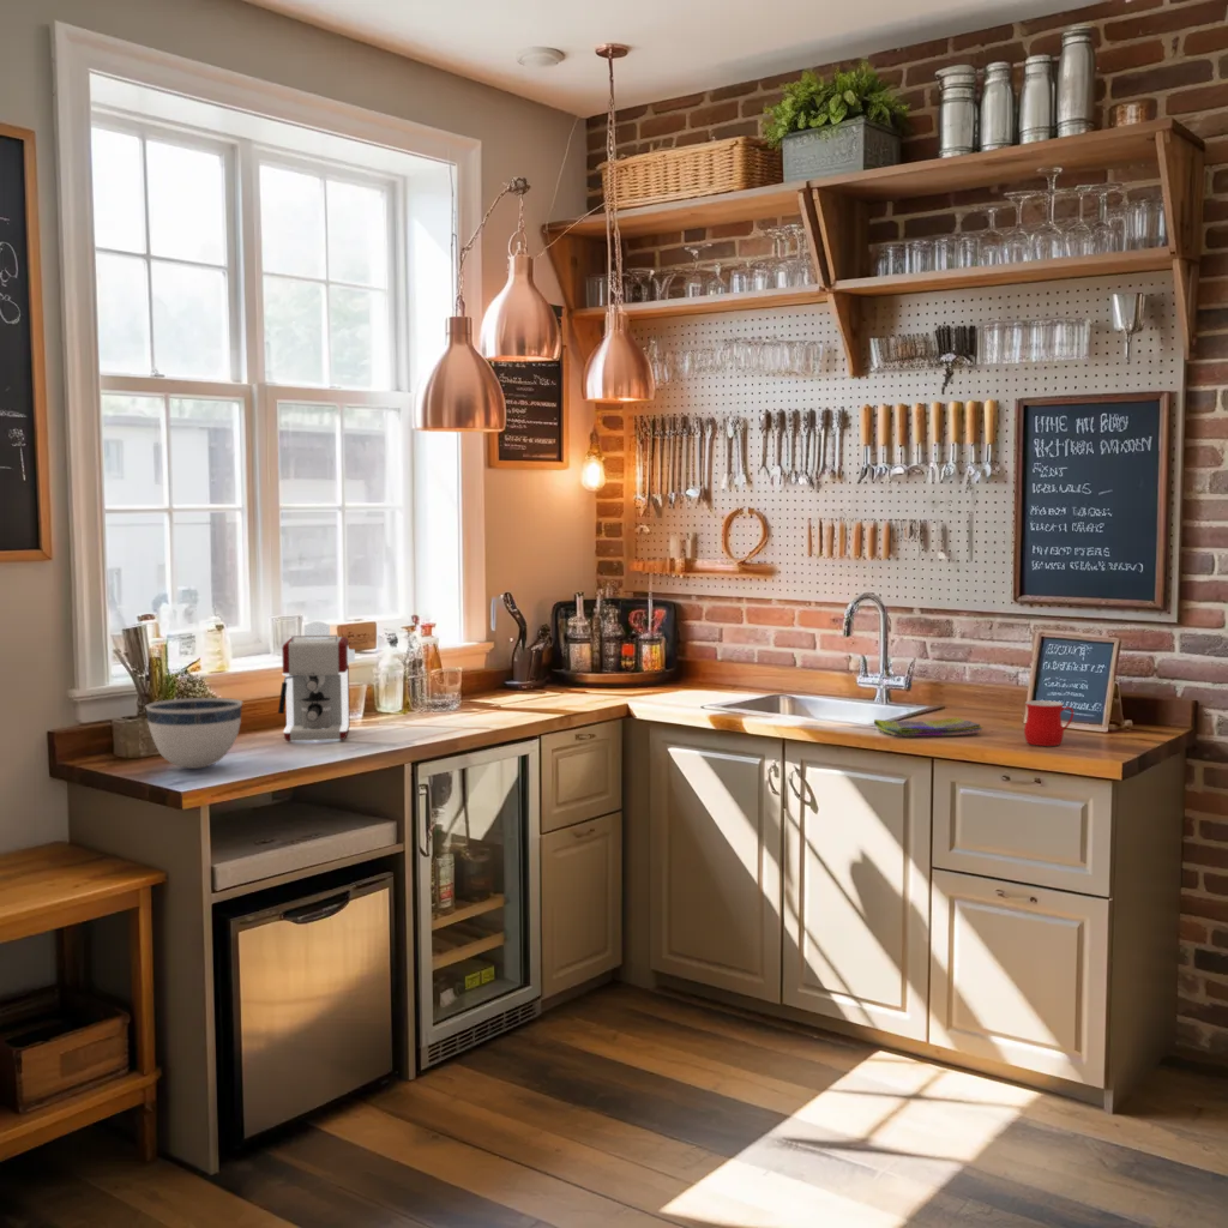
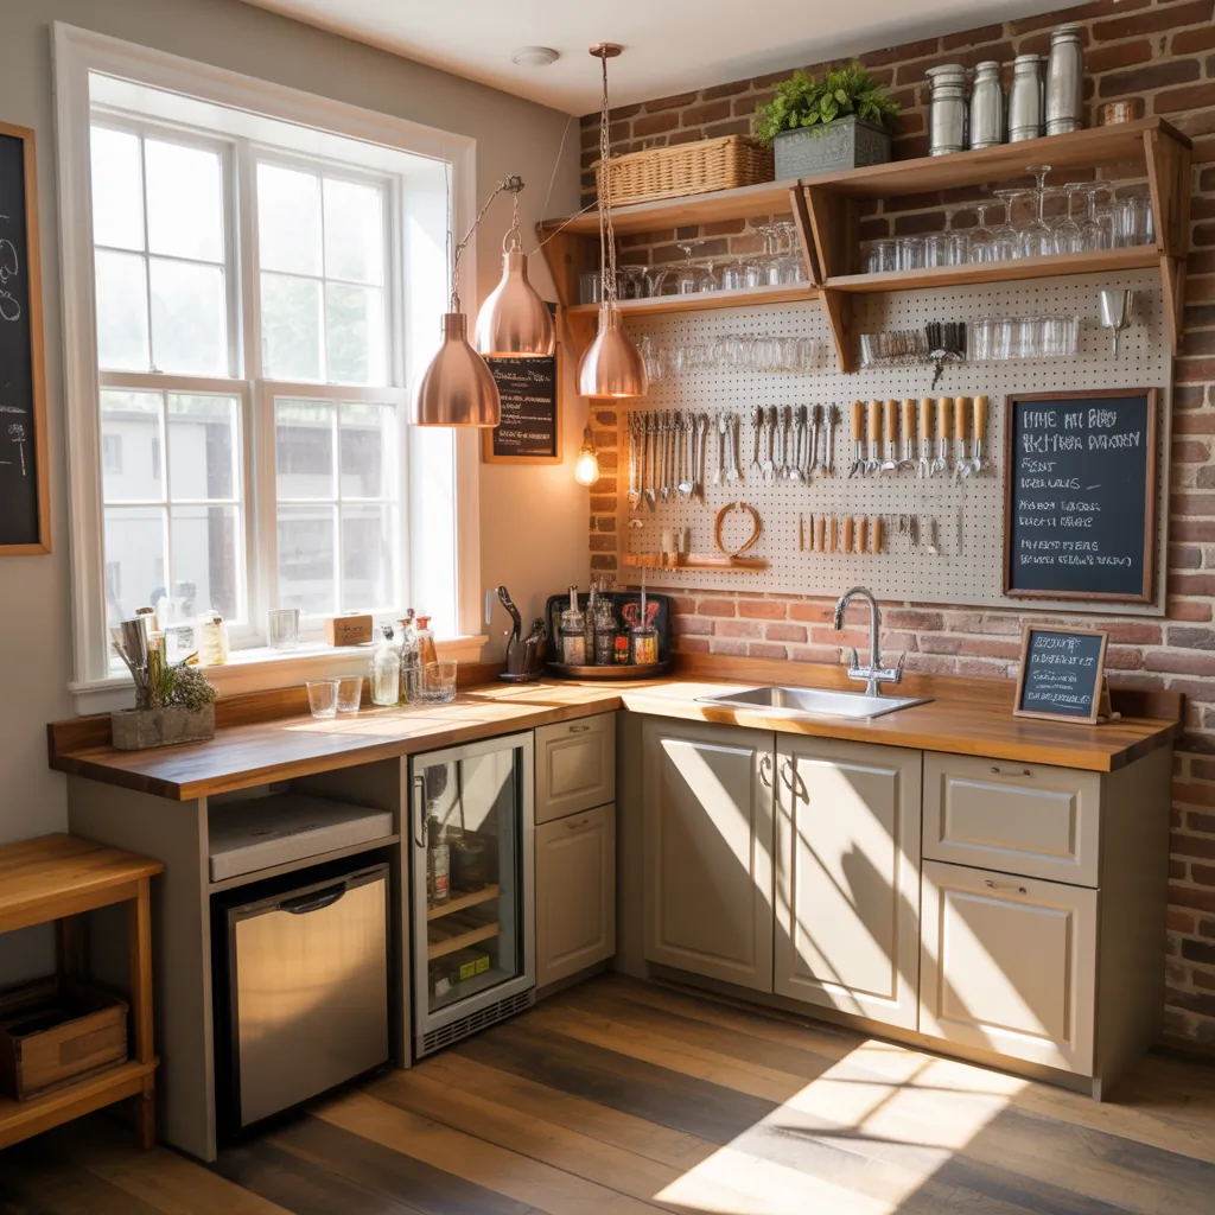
- dish towel (927, 726)
- coffee maker (315, 681)
- bowl (194, 735)
- mug (1048, 723)
